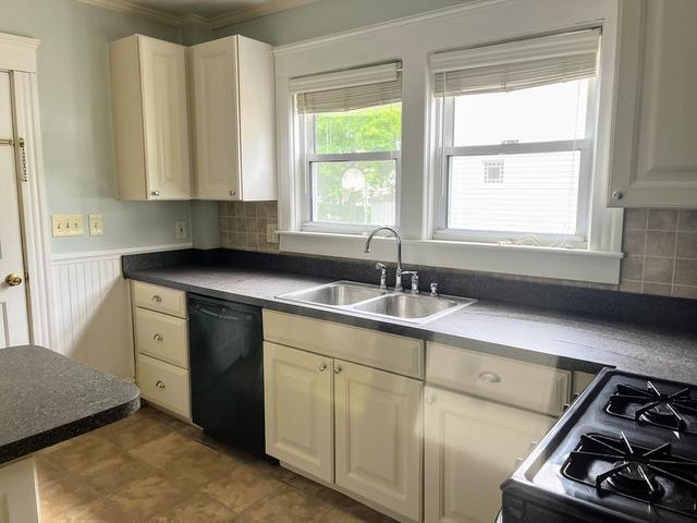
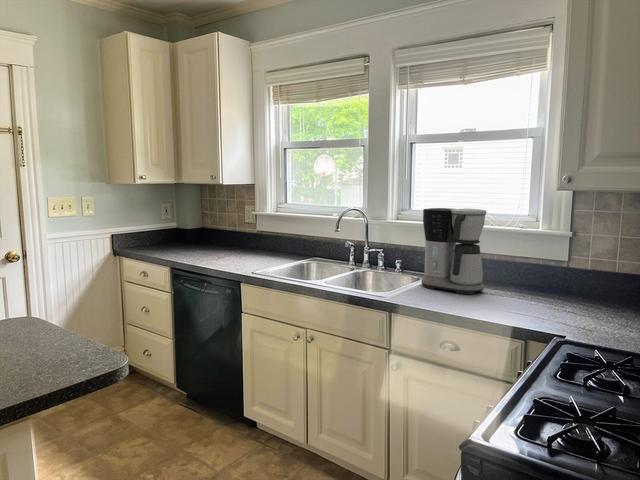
+ coffee maker (450, 249)
